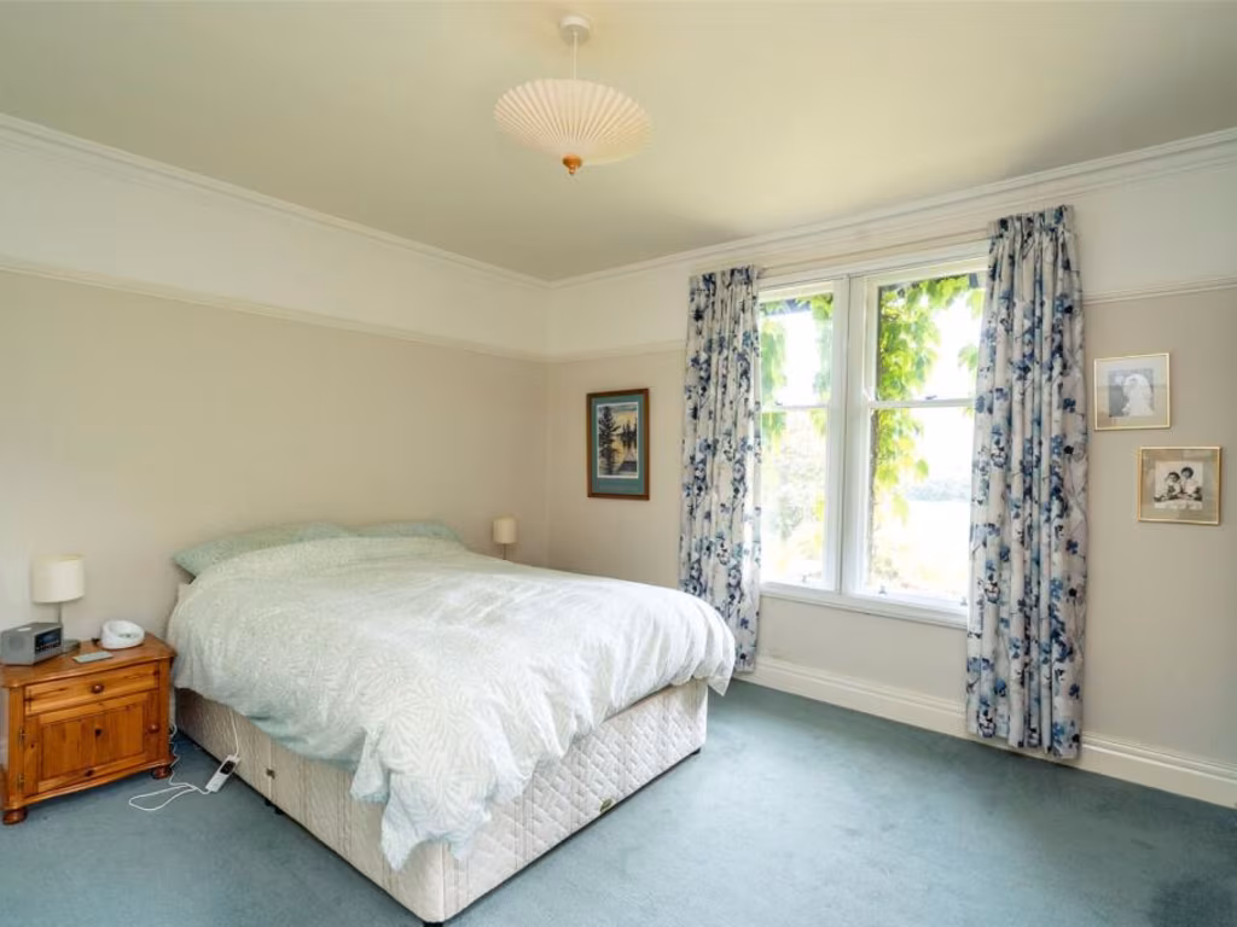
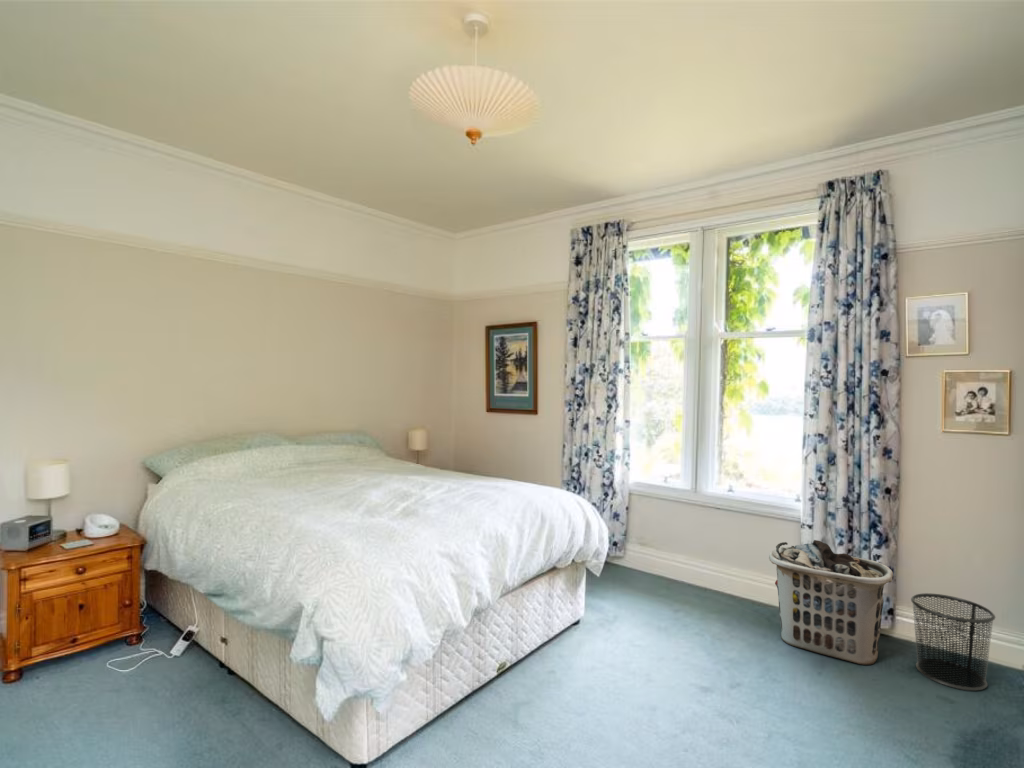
+ waste bin (950, 641)
+ clothes hamper (827, 594)
